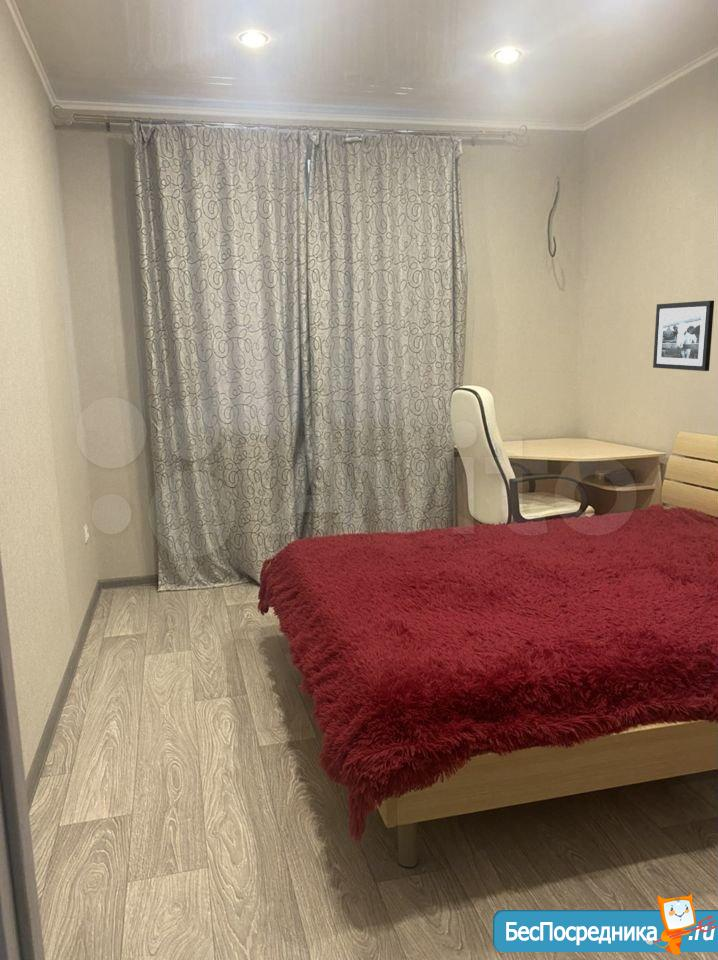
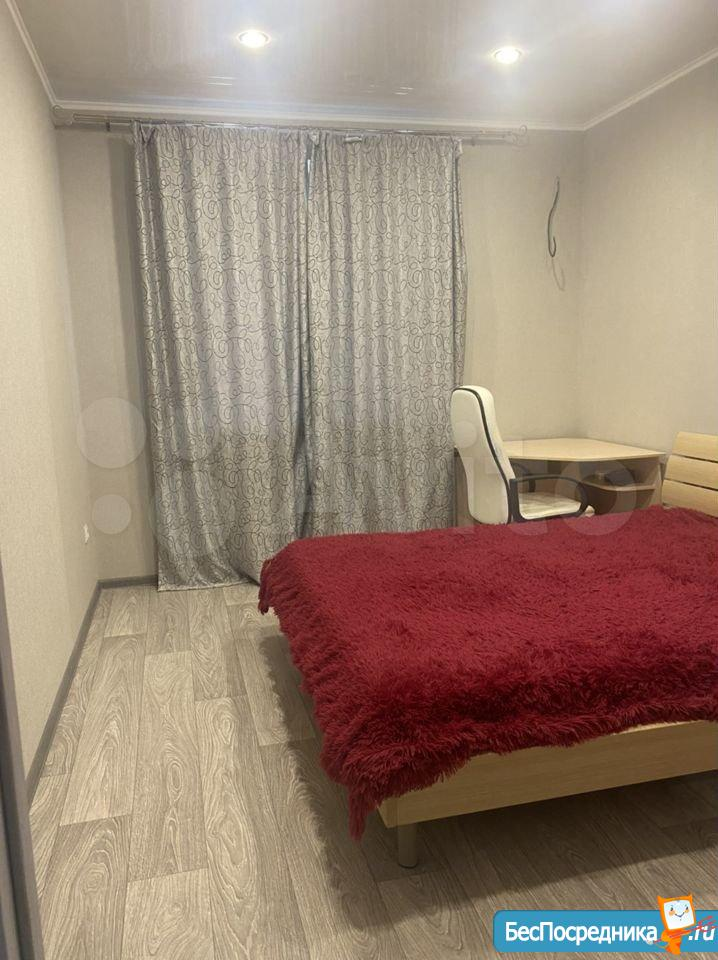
- picture frame (681, 336)
